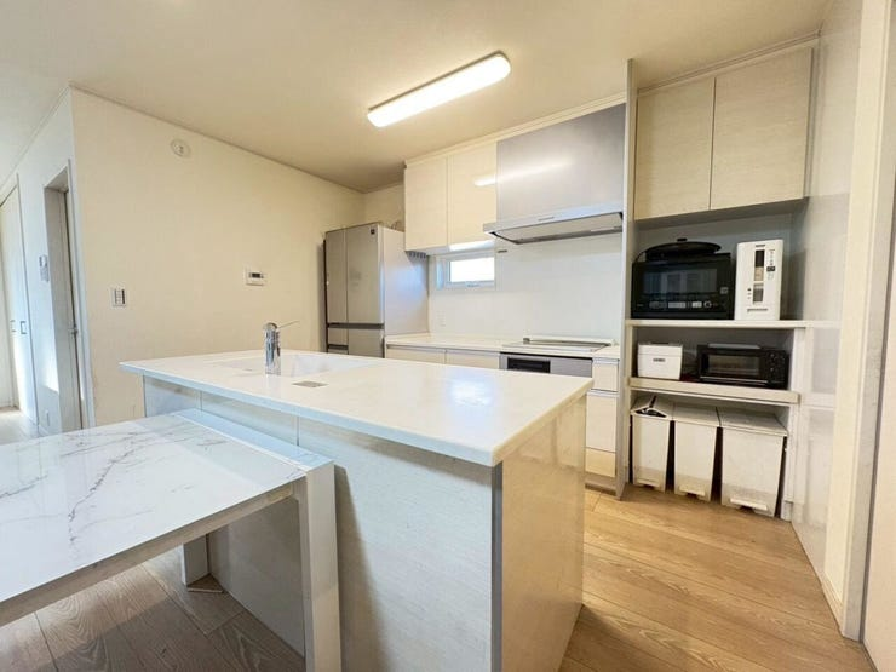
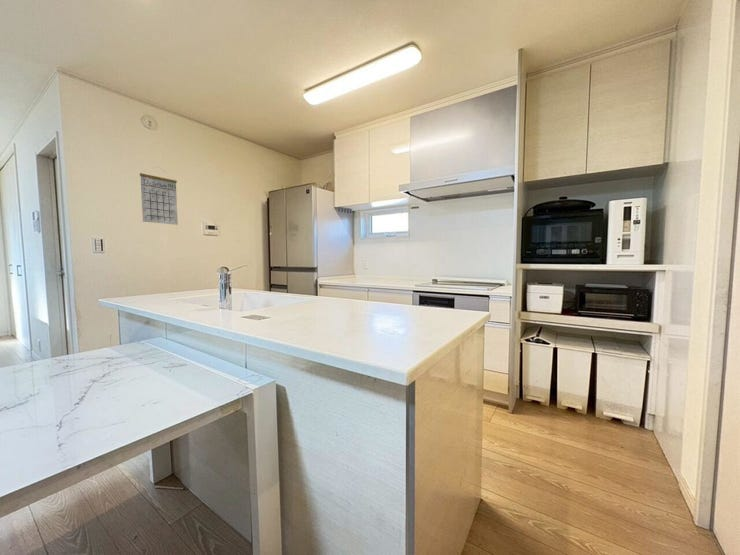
+ calendar (159, 194)
